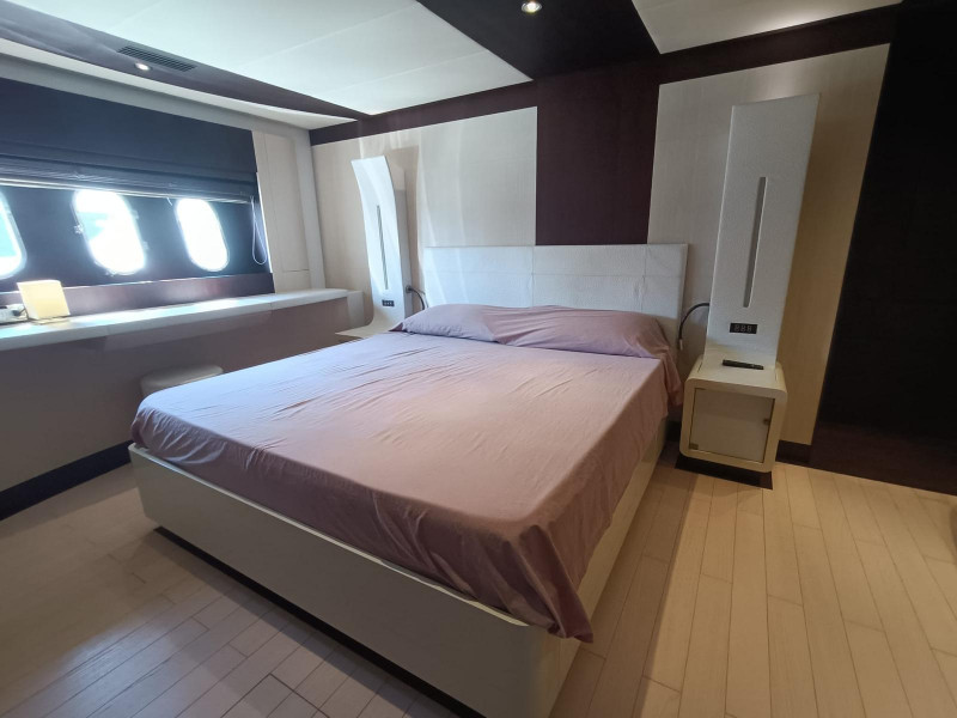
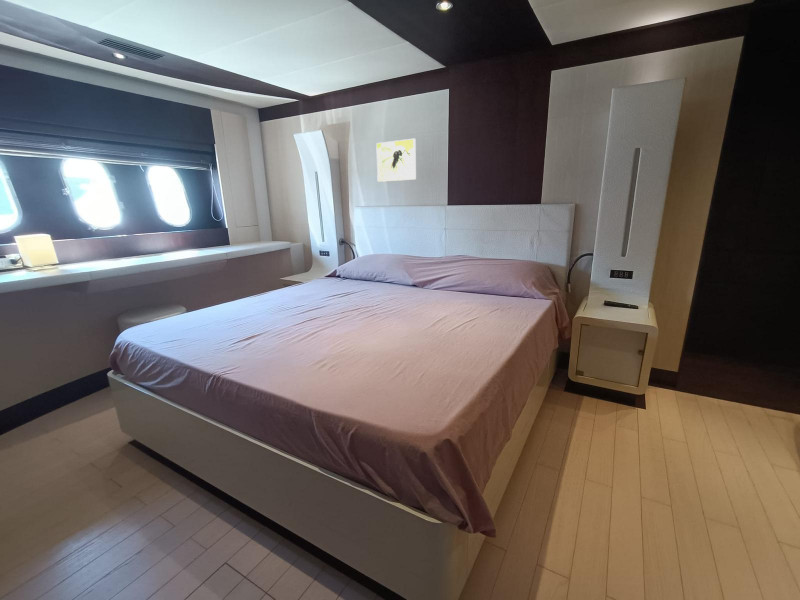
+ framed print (395, 161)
